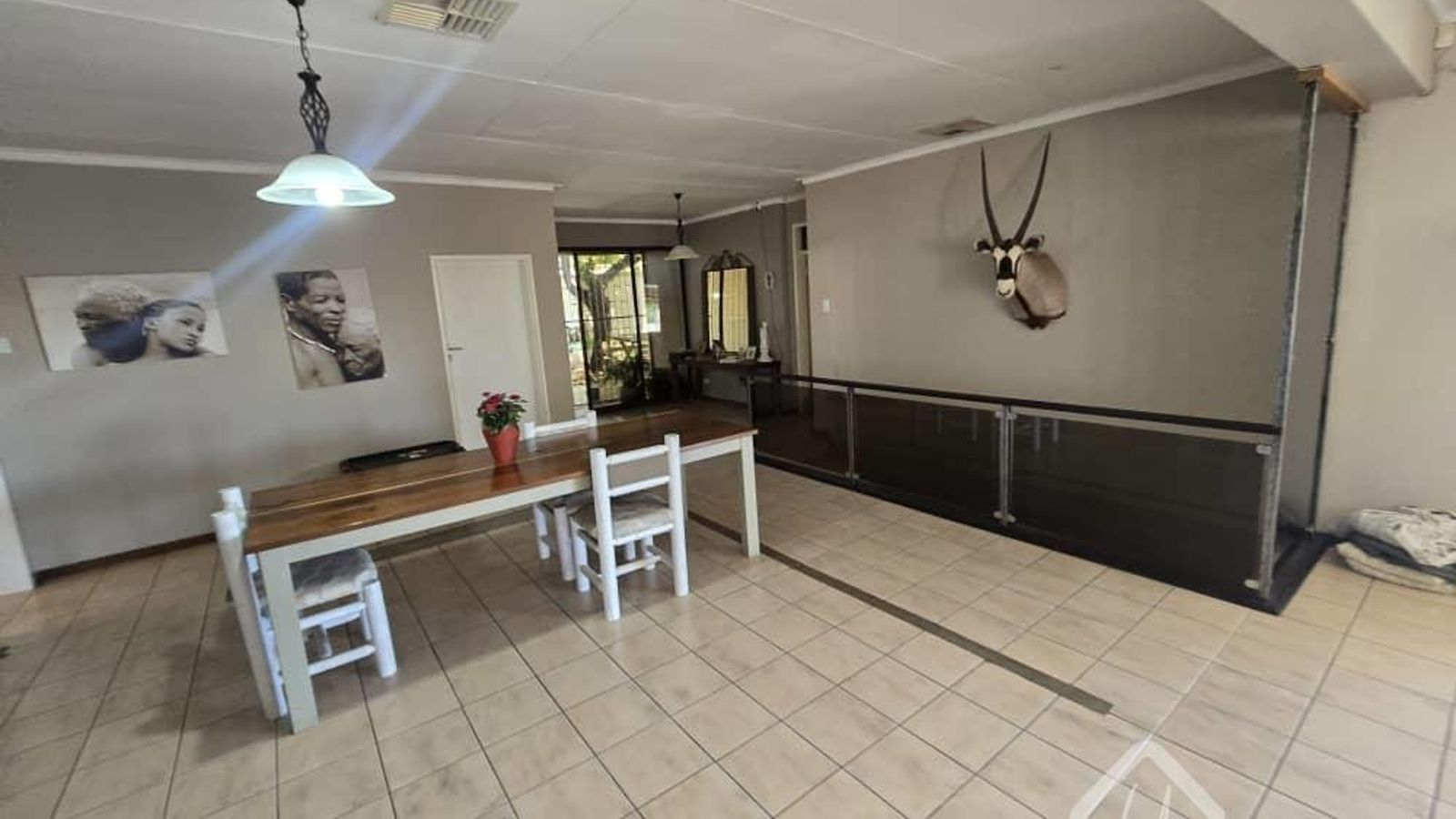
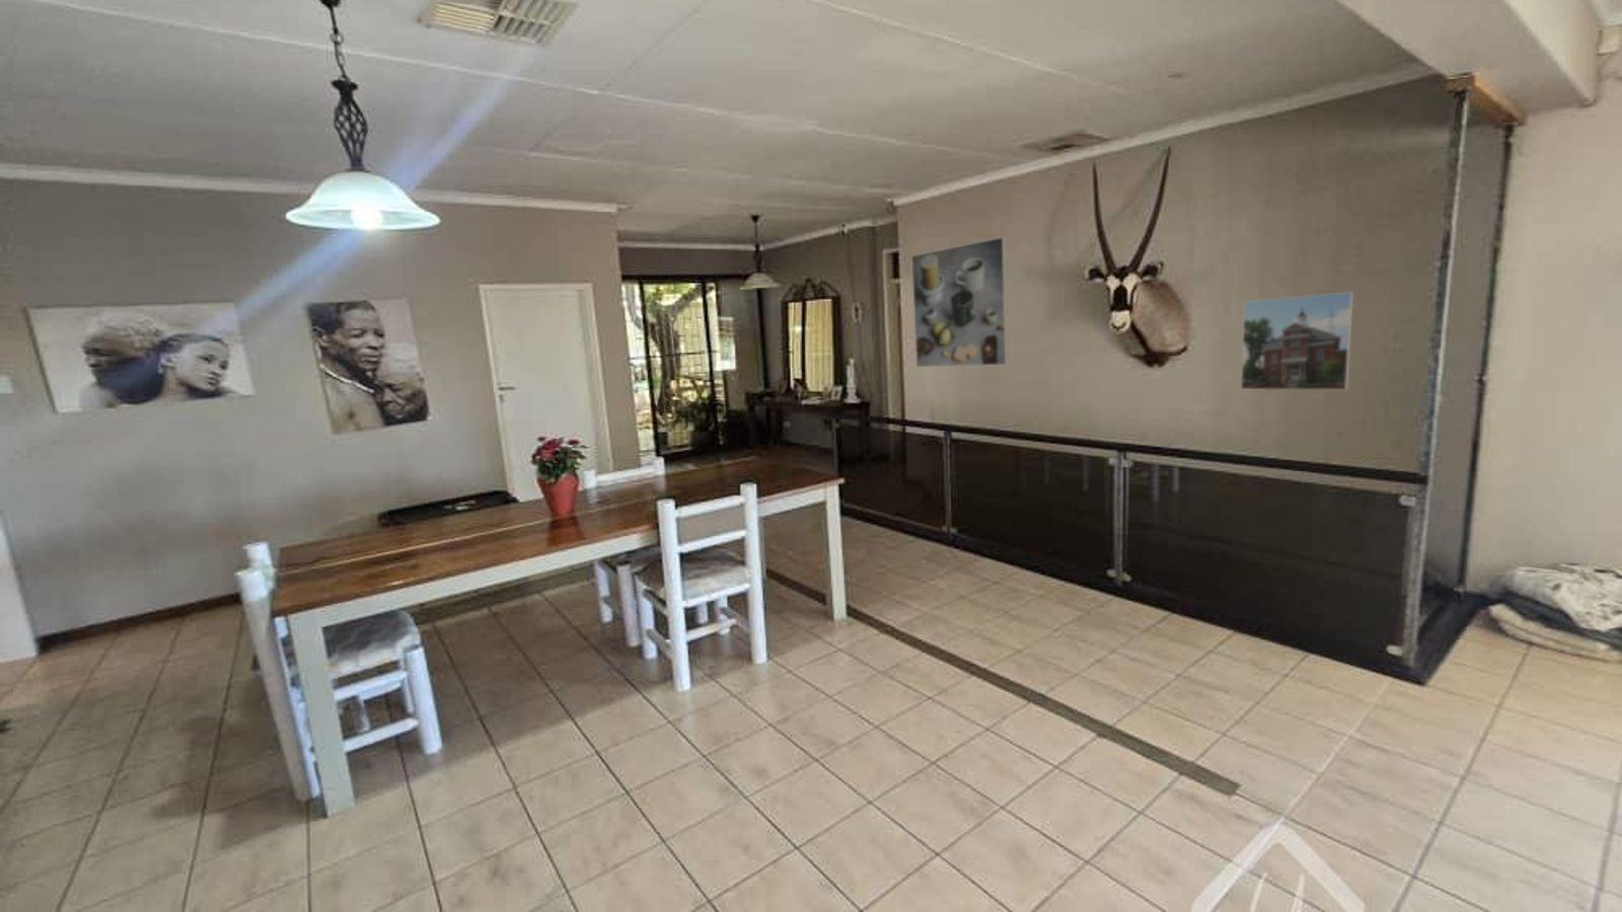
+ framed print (957, 307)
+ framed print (1293, 343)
